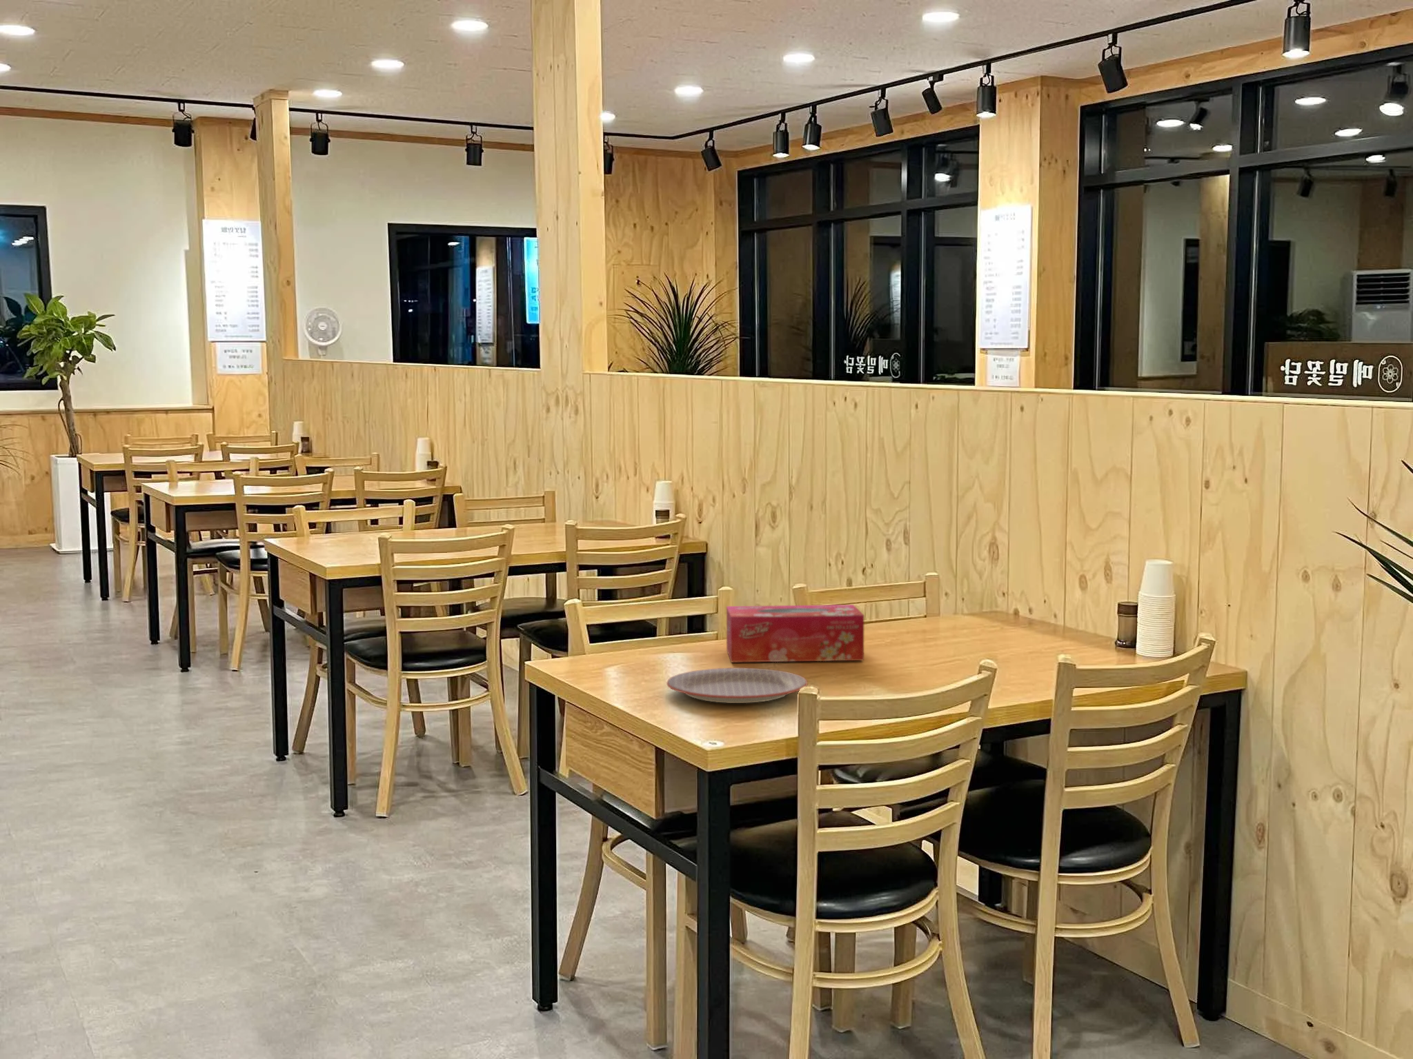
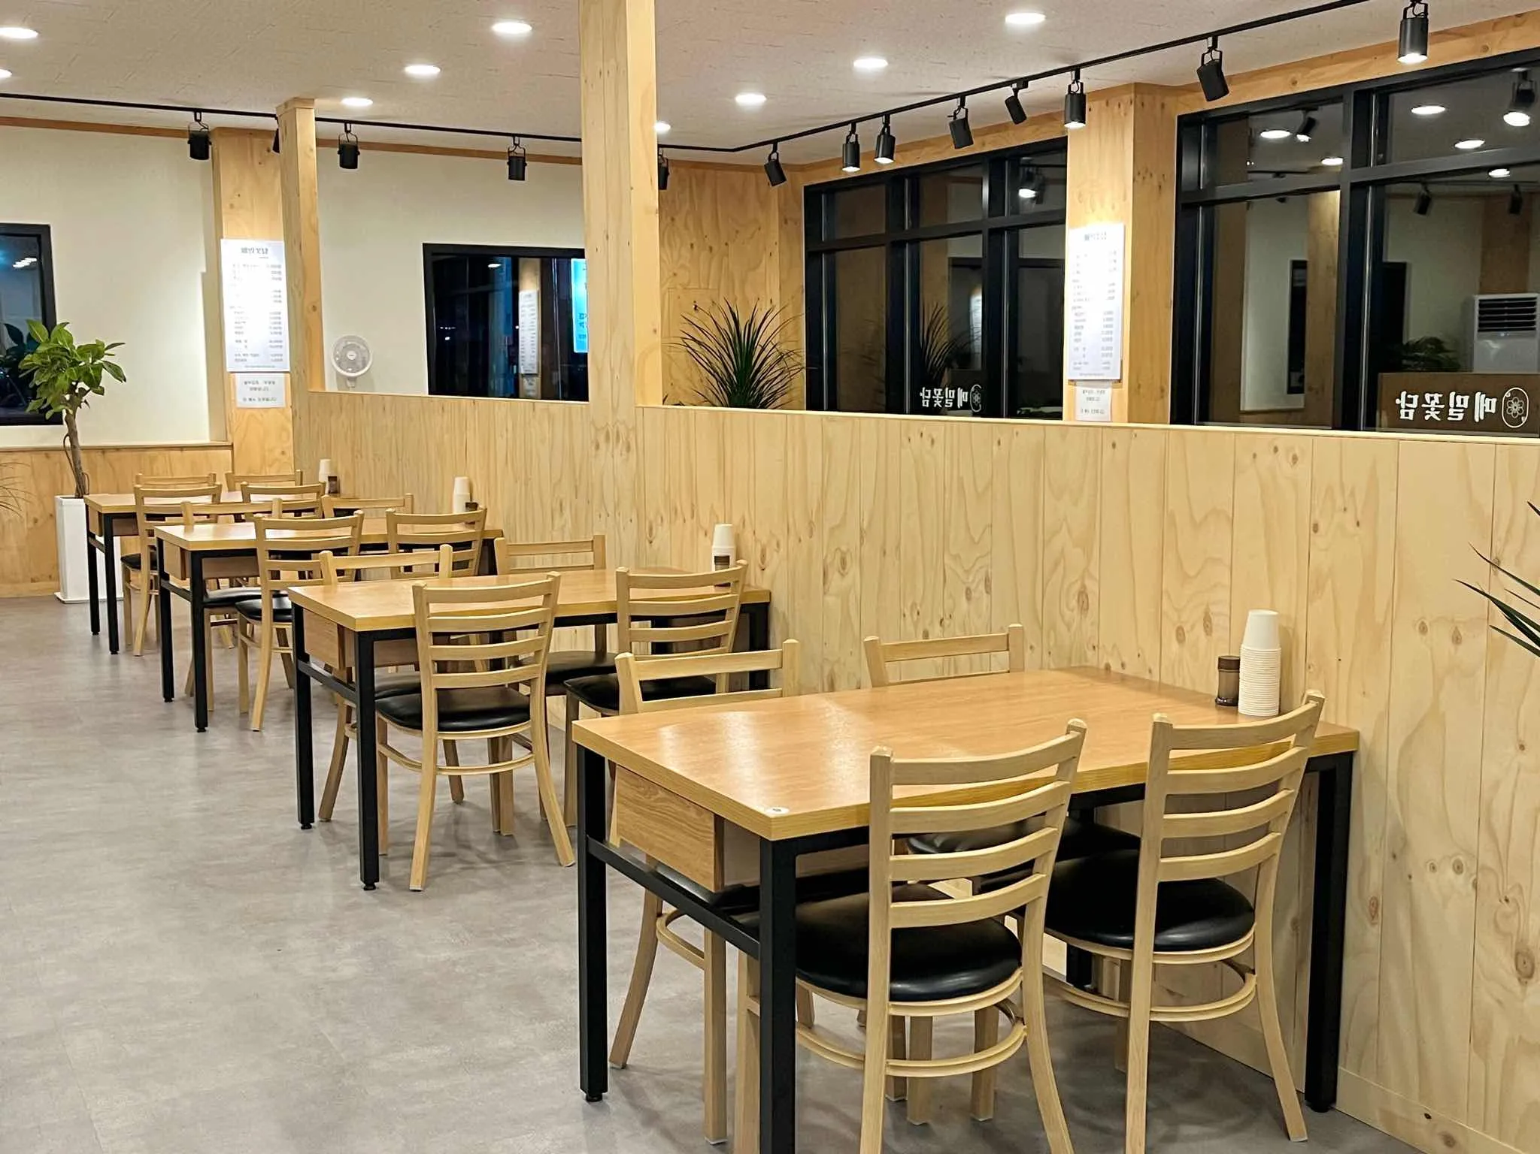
- tissue box (793, 632)
- plate (737, 686)
